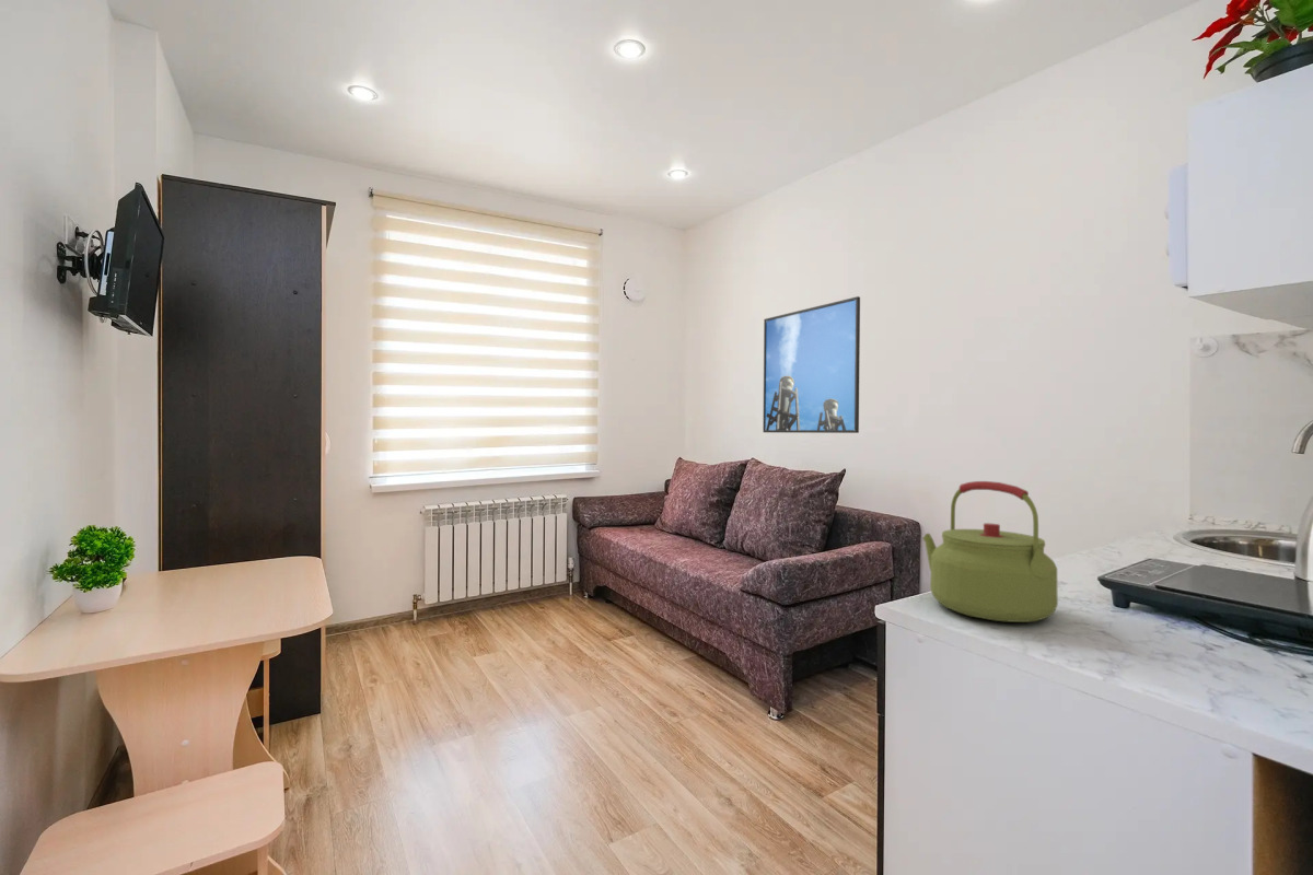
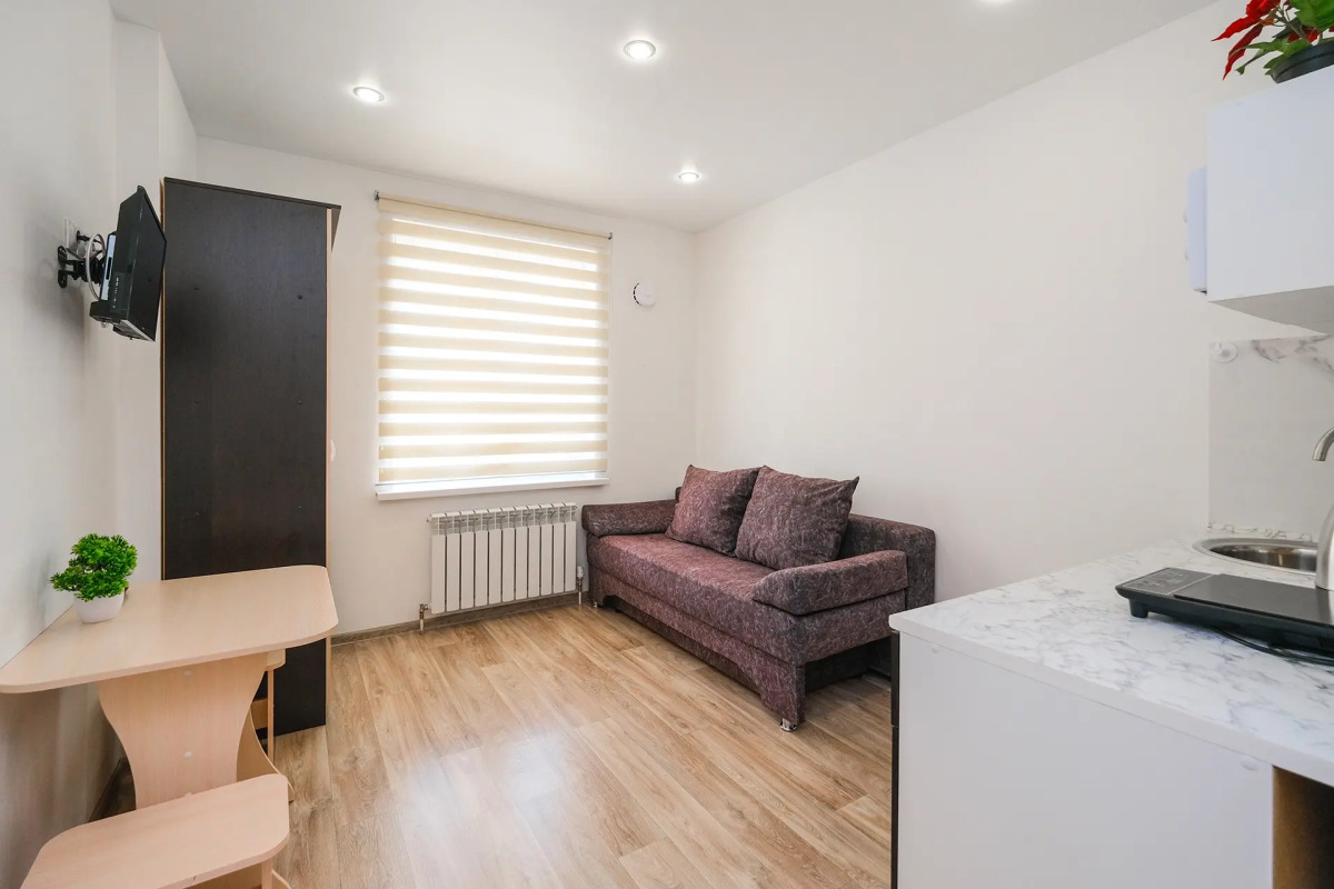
- kettle (977, 541)
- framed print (806, 371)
